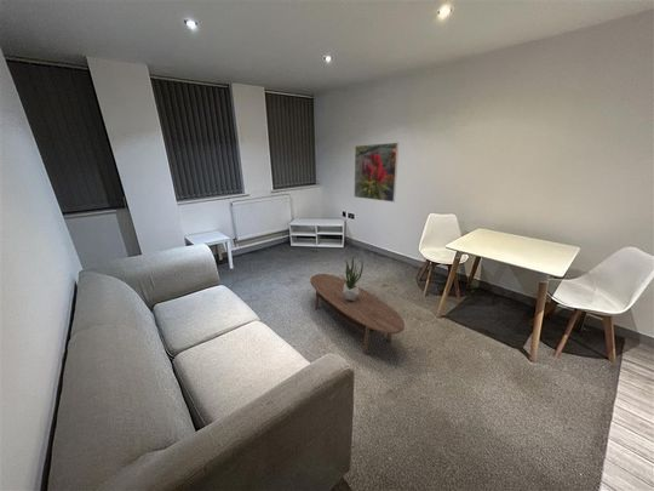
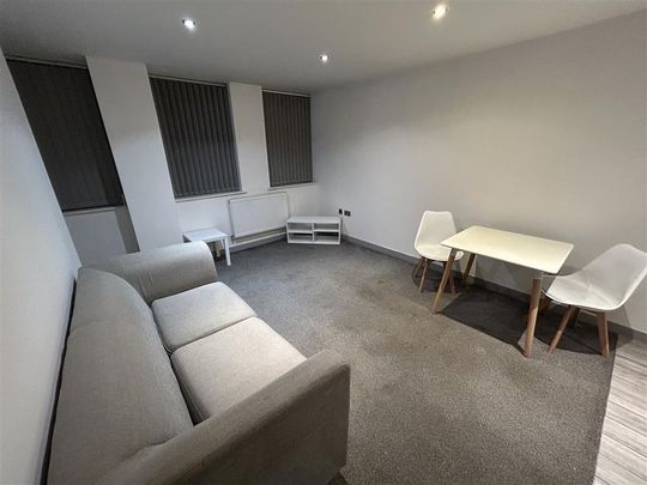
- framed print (373, 172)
- potted plant (352, 279)
- coffee table (349, 309)
